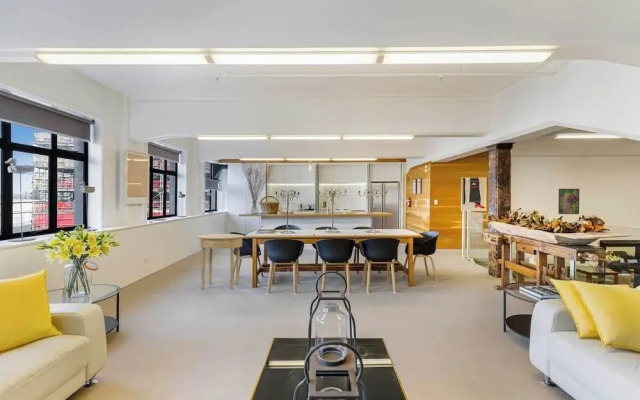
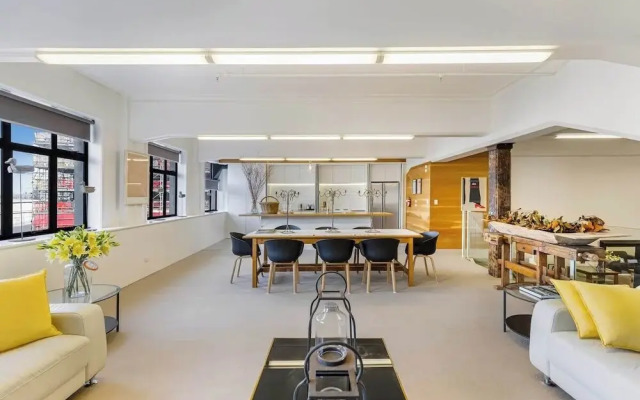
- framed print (568, 201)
- side table (211, 260)
